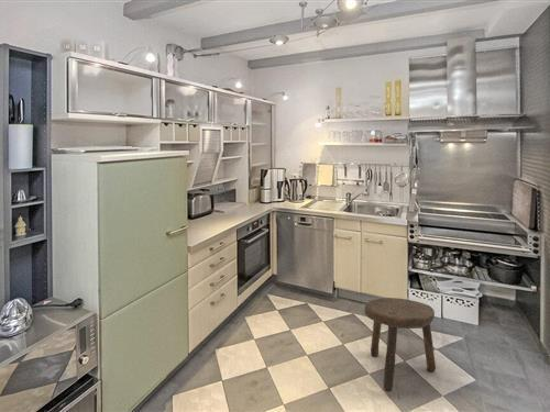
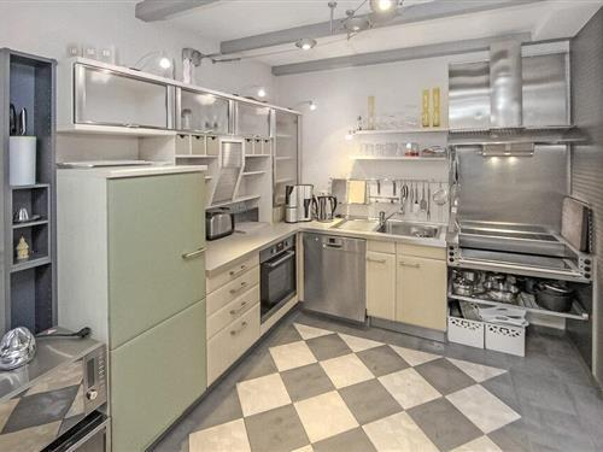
- stool (395, 341)
